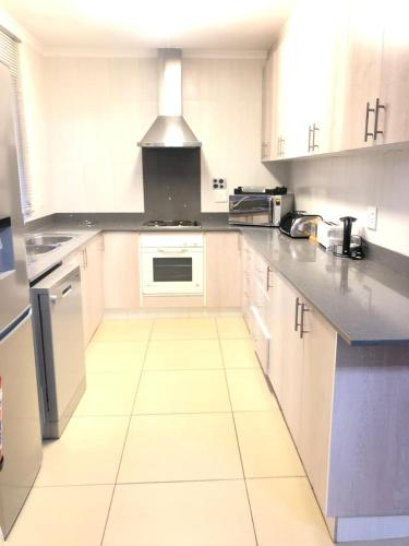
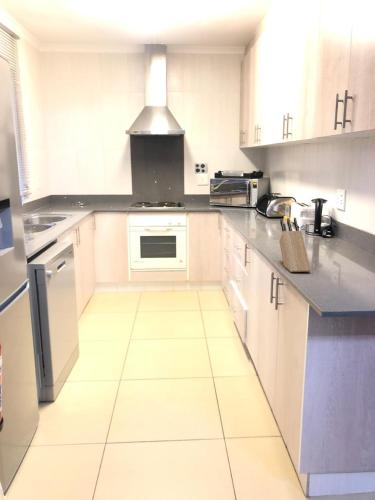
+ knife block (293, 243)
